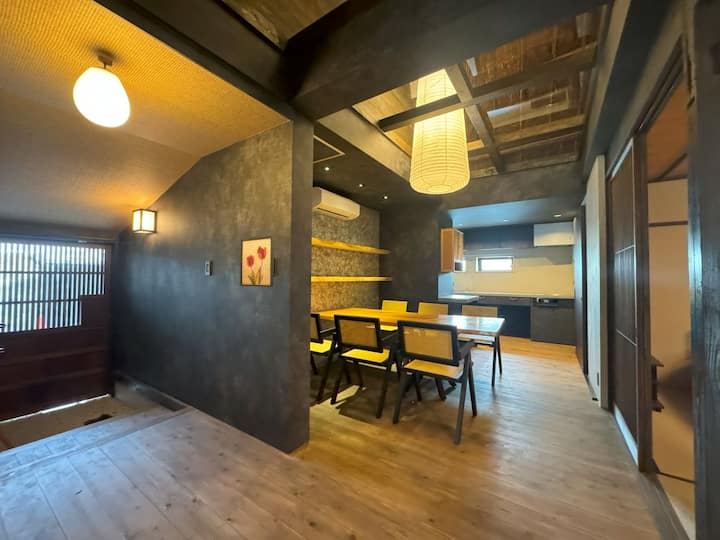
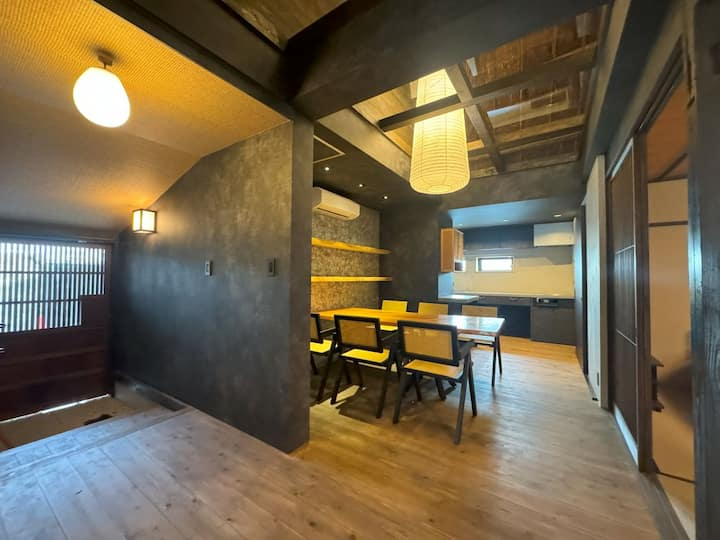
- wall art (257, 262)
